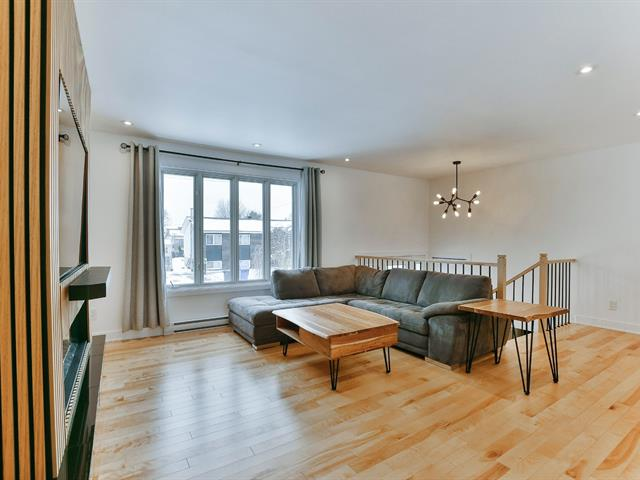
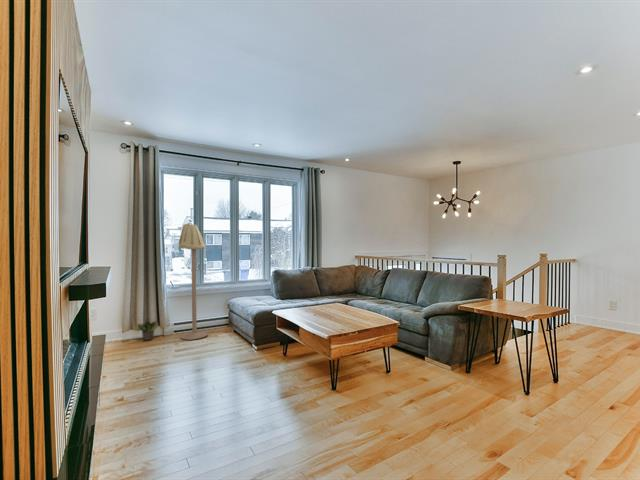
+ potted plant (145, 328)
+ floor lamp (192, 278)
